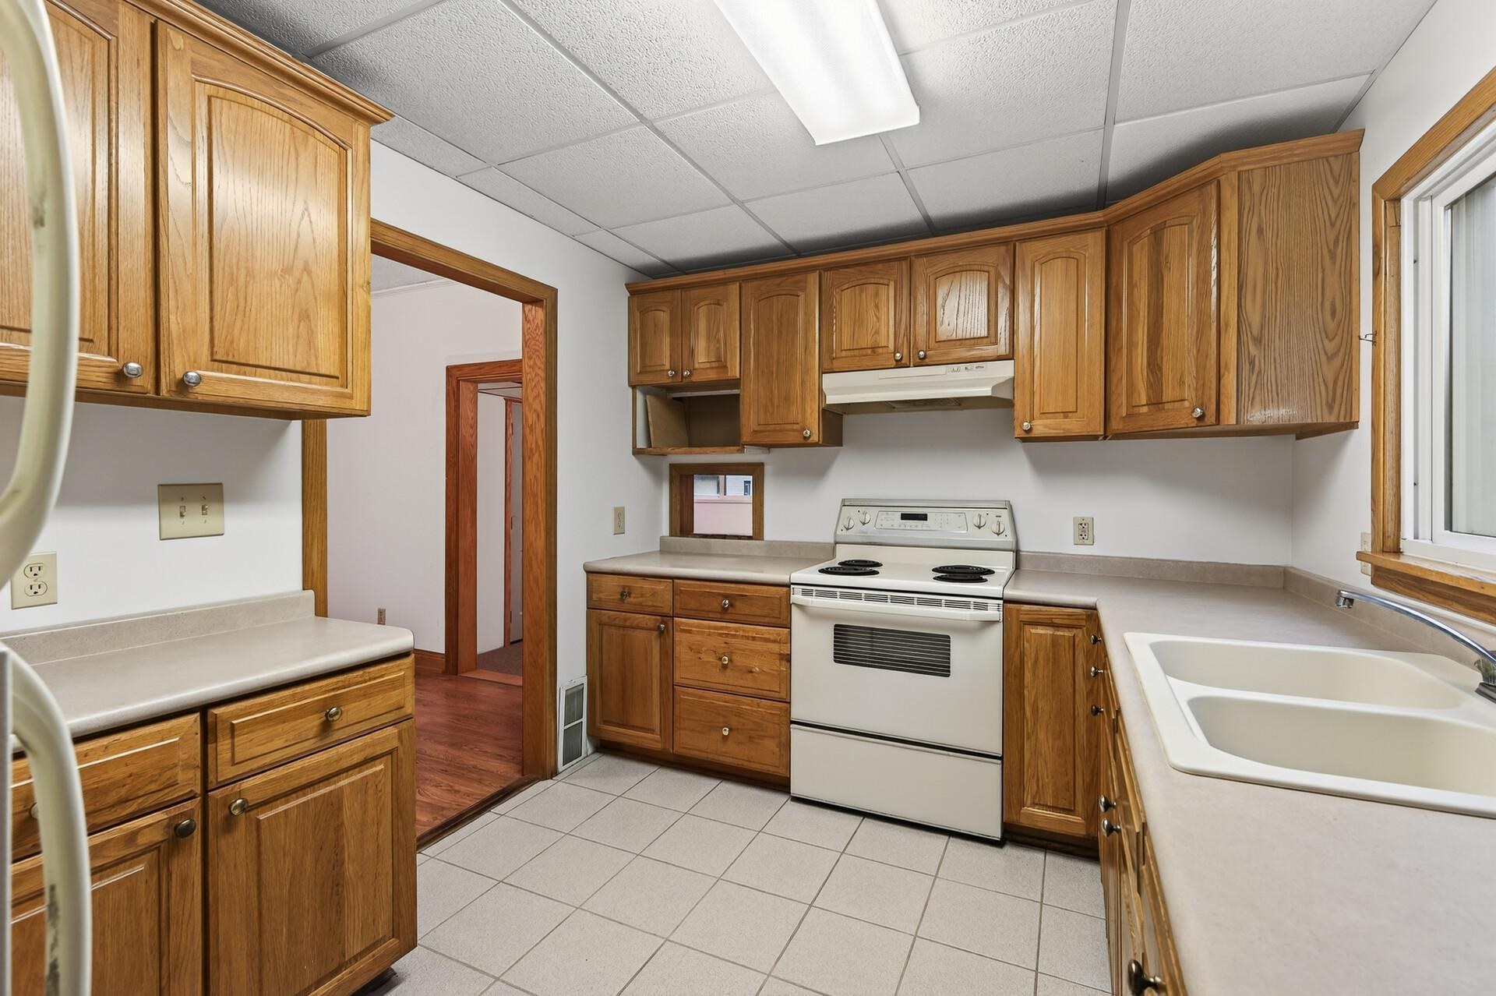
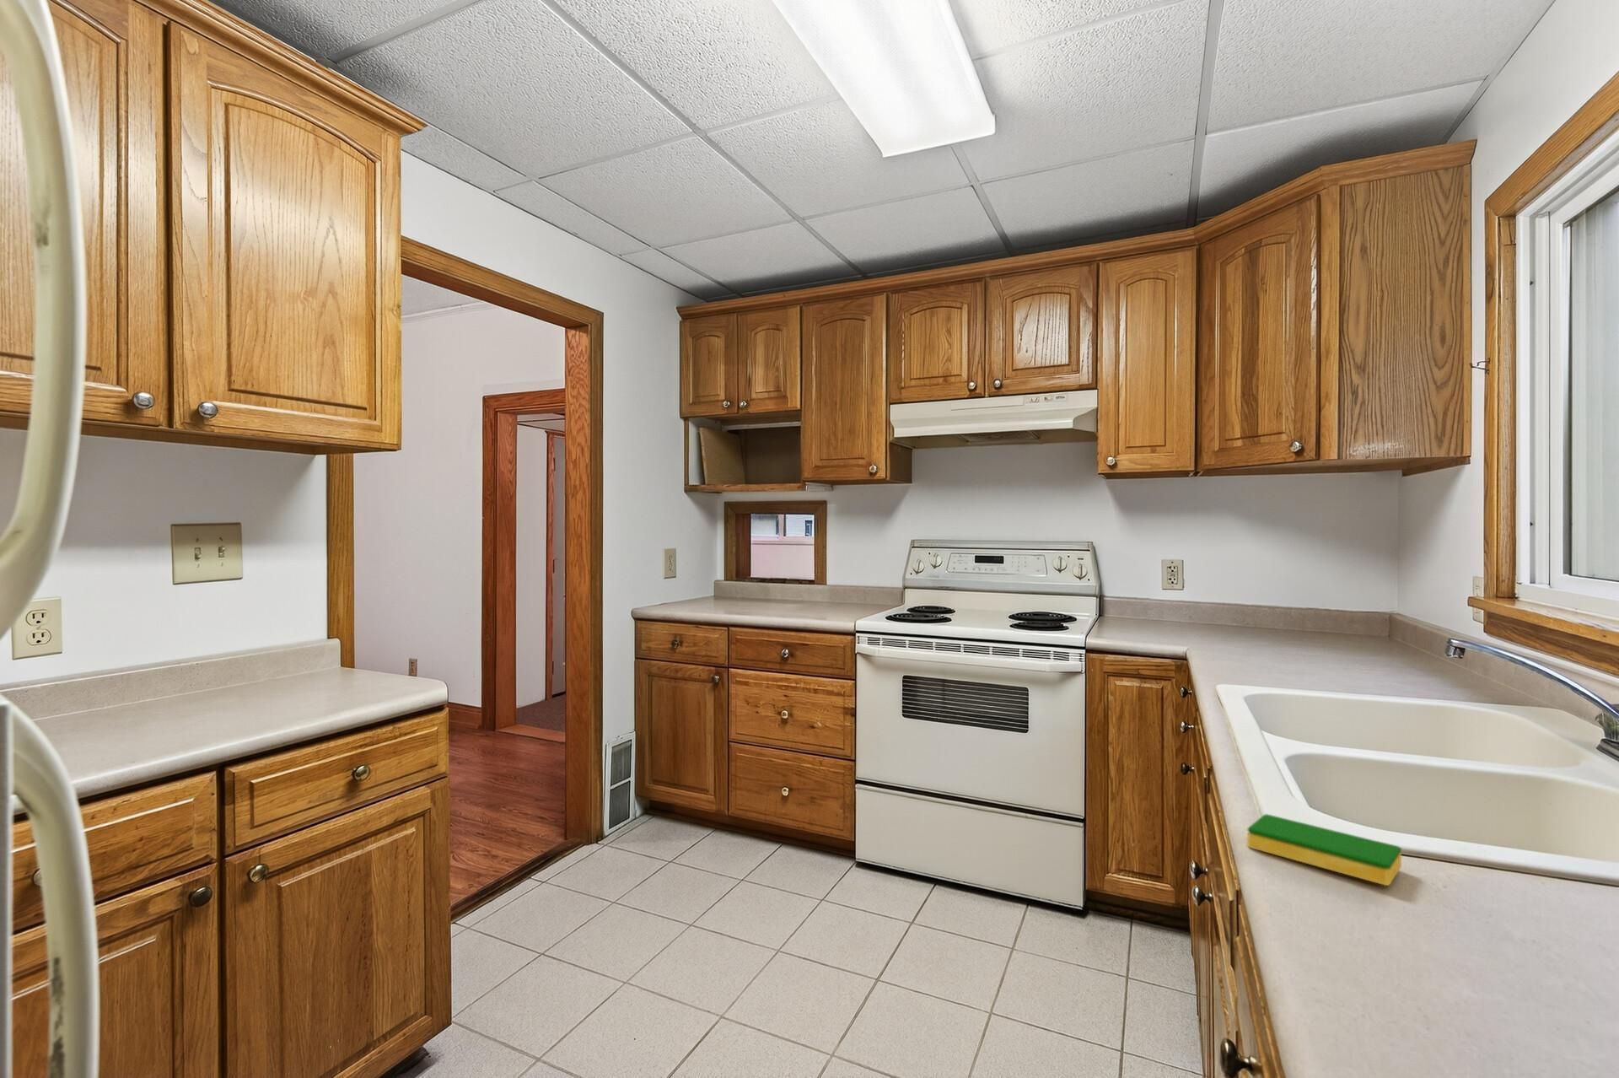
+ dish sponge (1322, 847)
